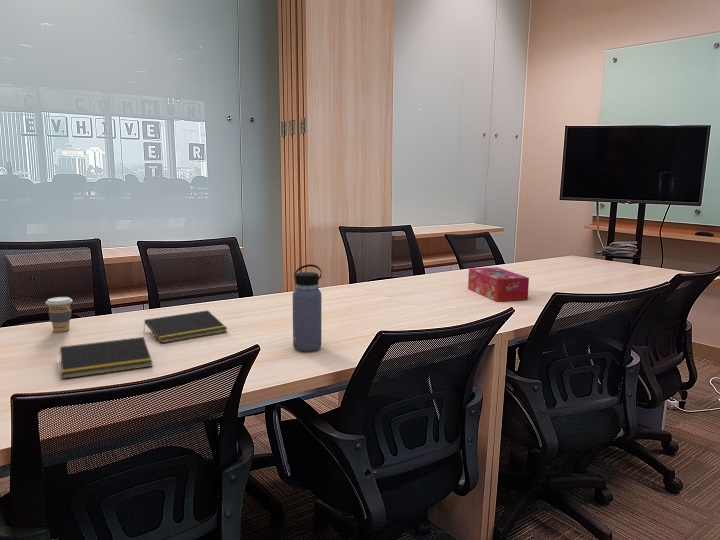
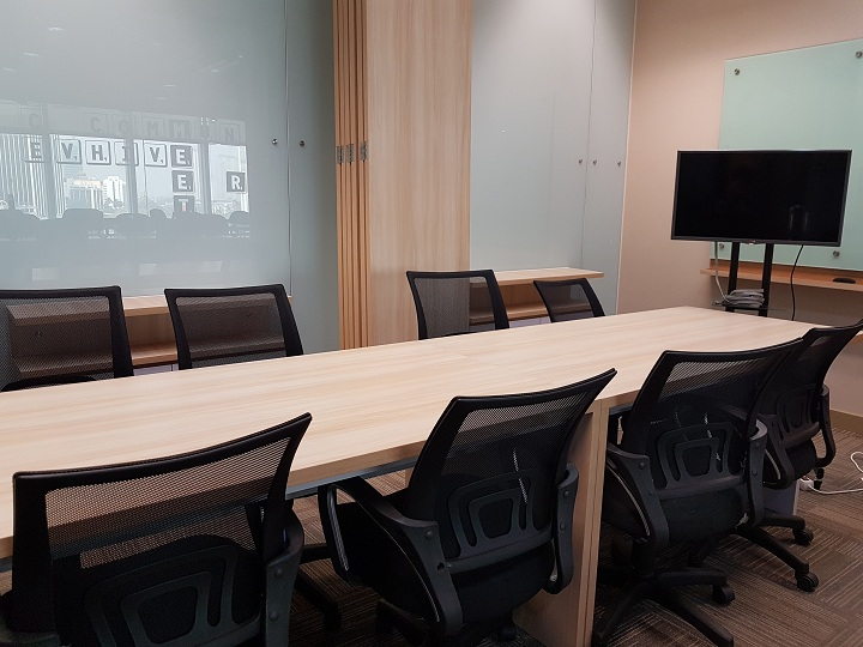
- coffee cup (60, 314)
- notepad (186, 325)
- tissue box (497, 283)
- notepad (105, 356)
- water bottle (307, 305)
